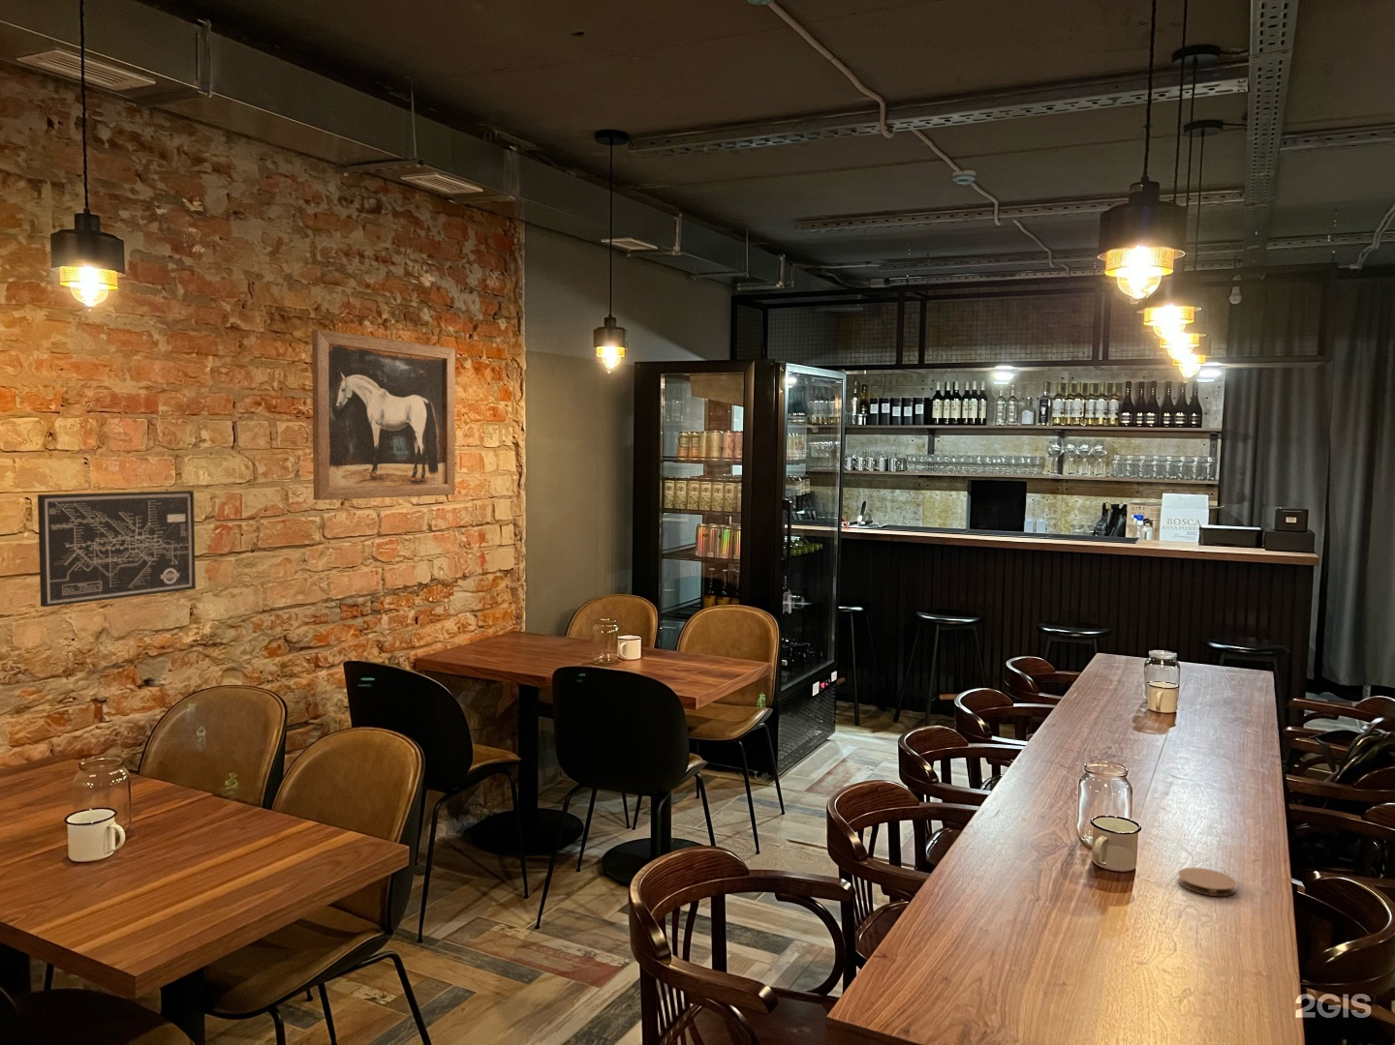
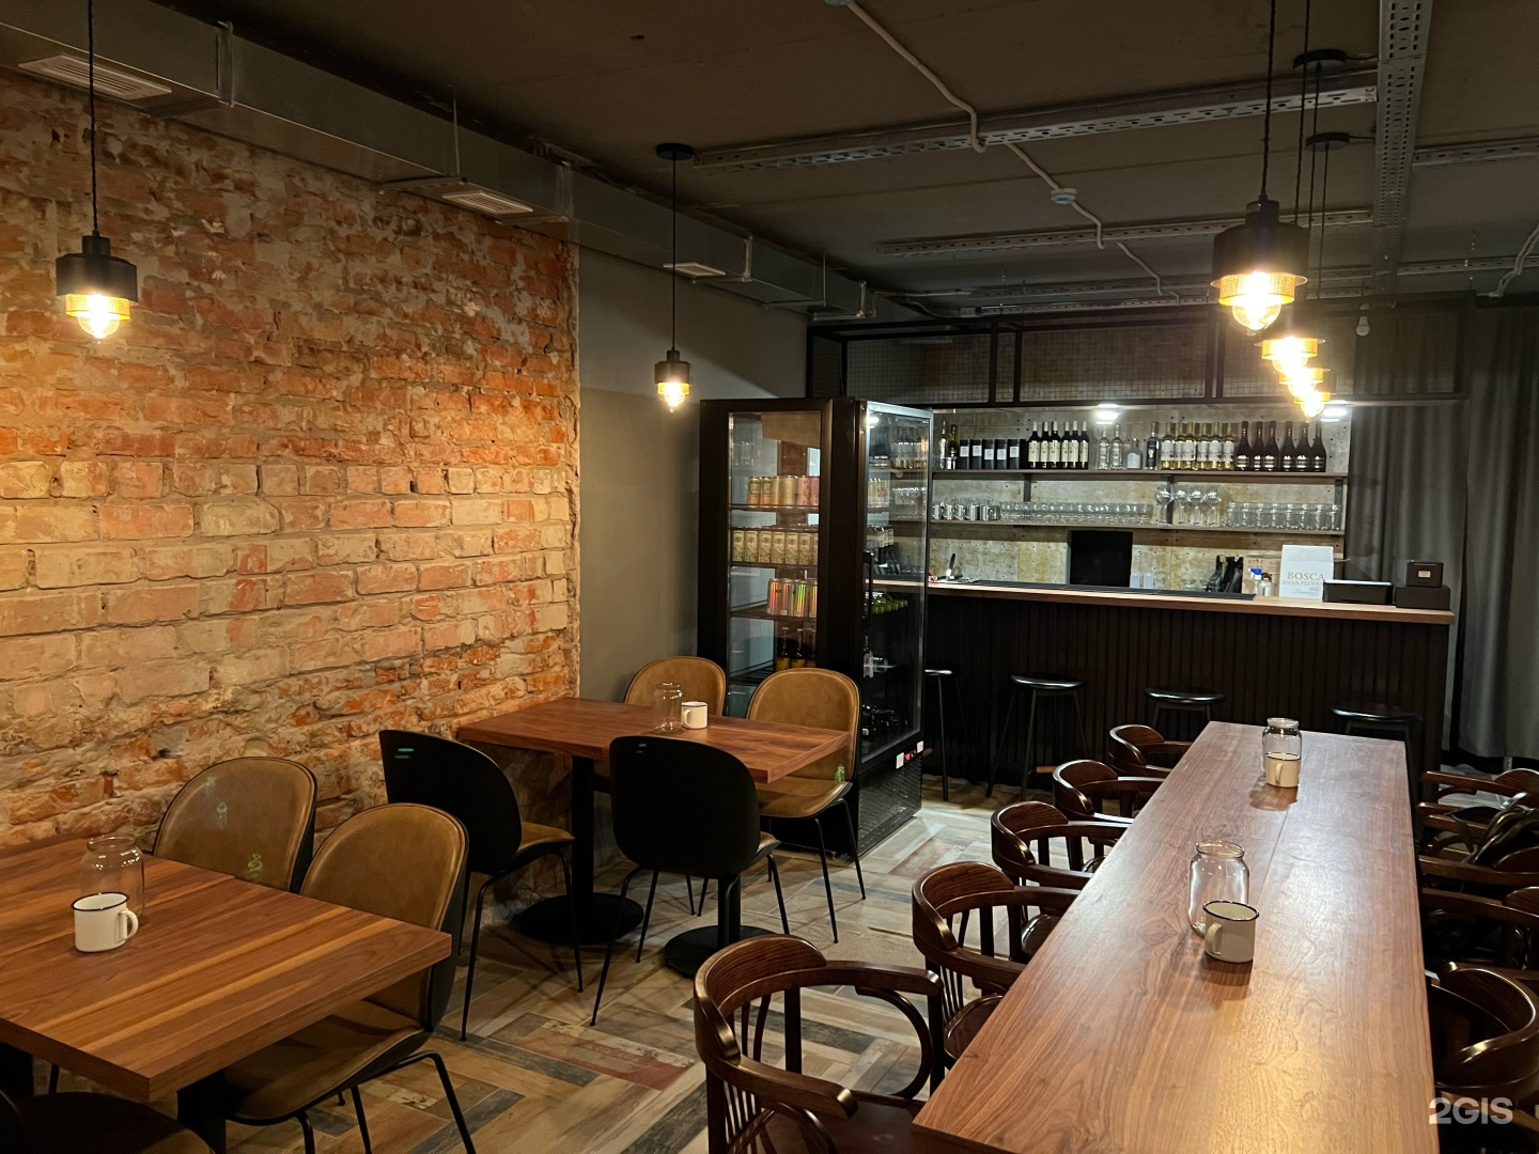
- coaster (1206, 881)
- wall art (121, 544)
- wall art (390, 418)
